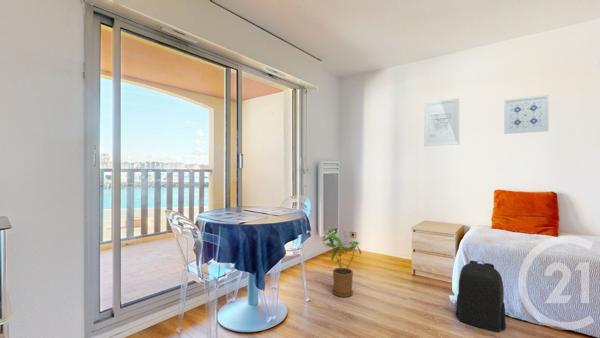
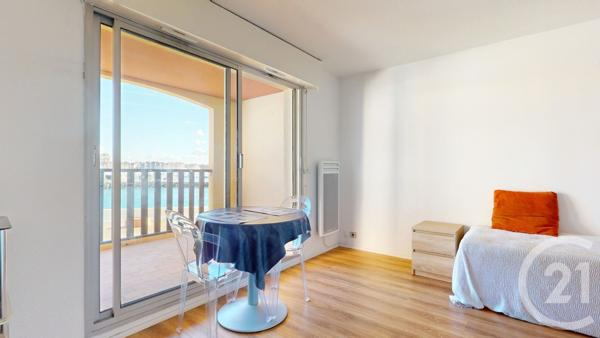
- wall art (441, 123)
- house plant (340, 259)
- wall art (525, 115)
- backpack (480, 290)
